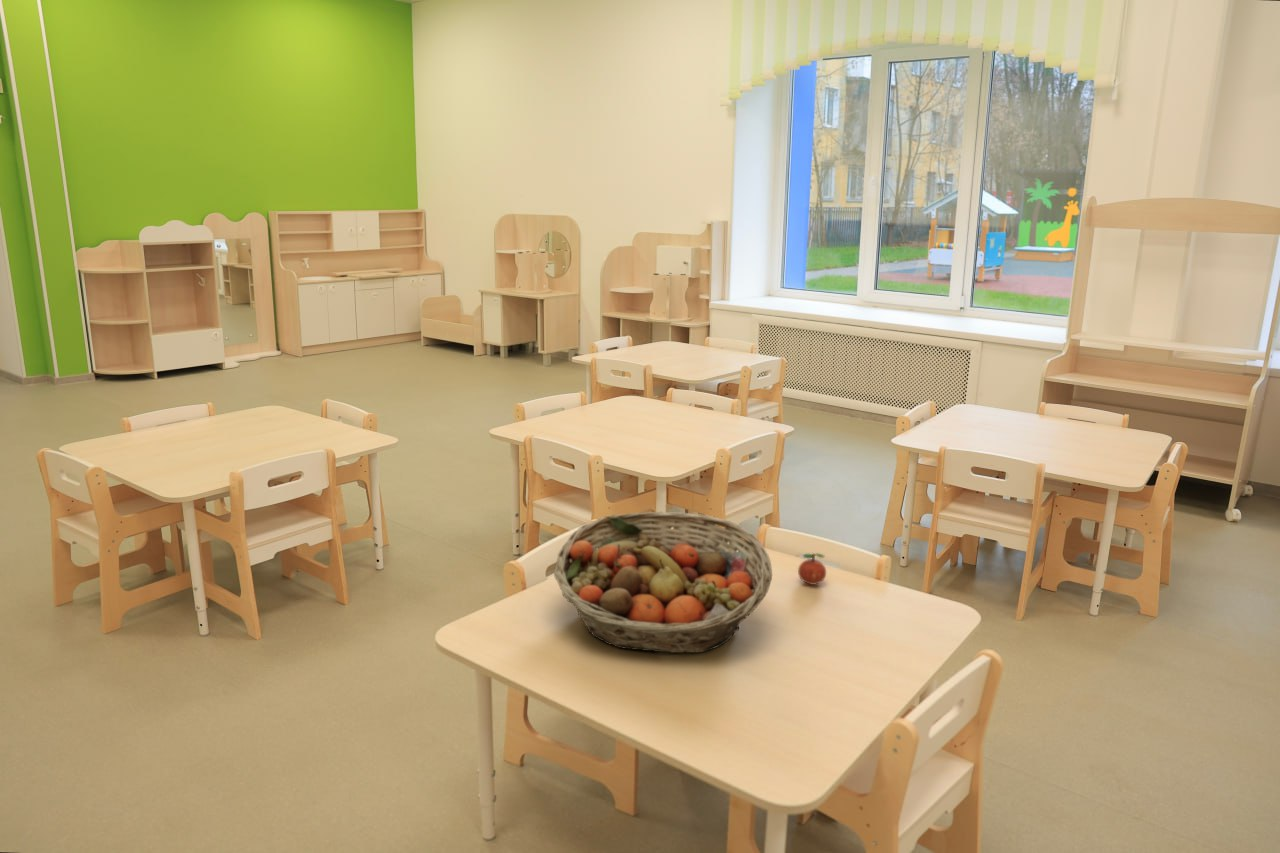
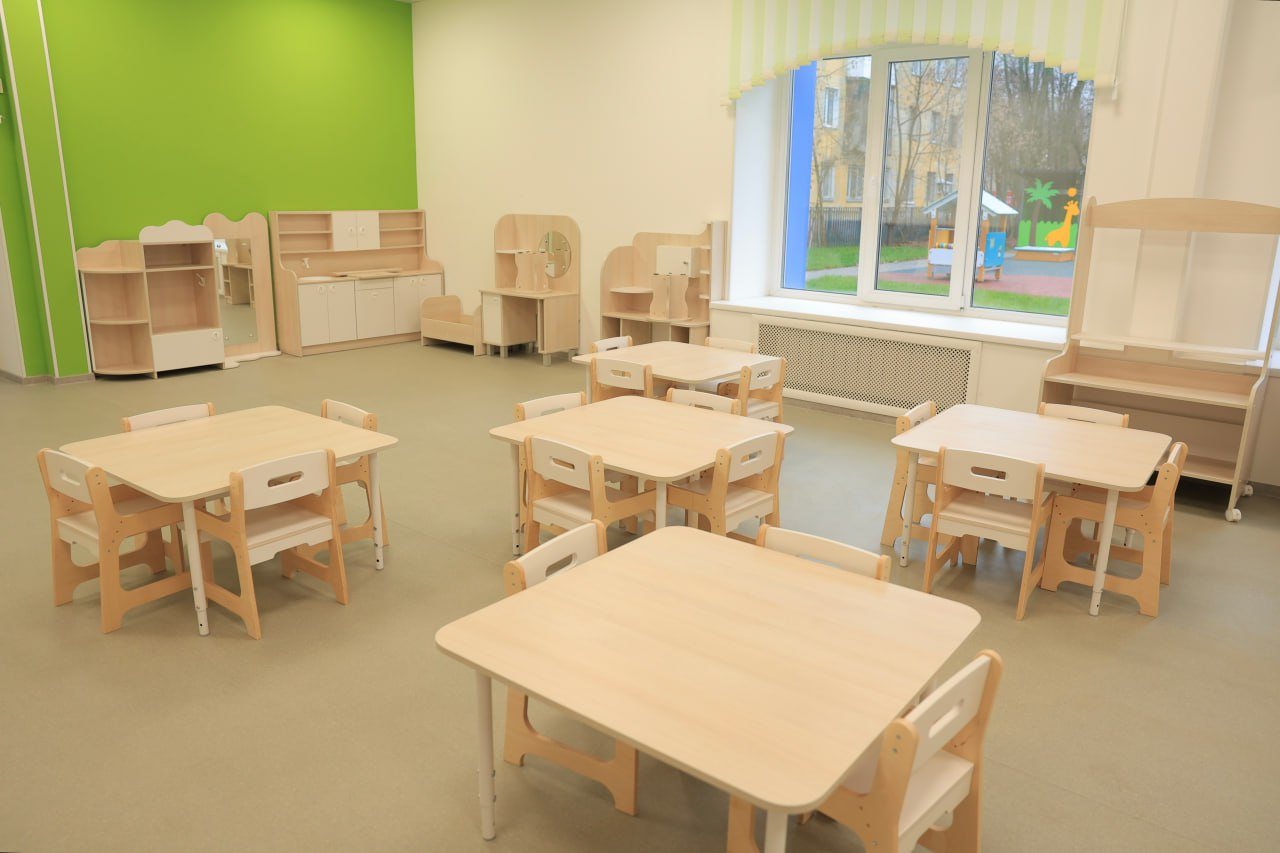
- fruit basket (662, 580)
- apple (812, 568)
